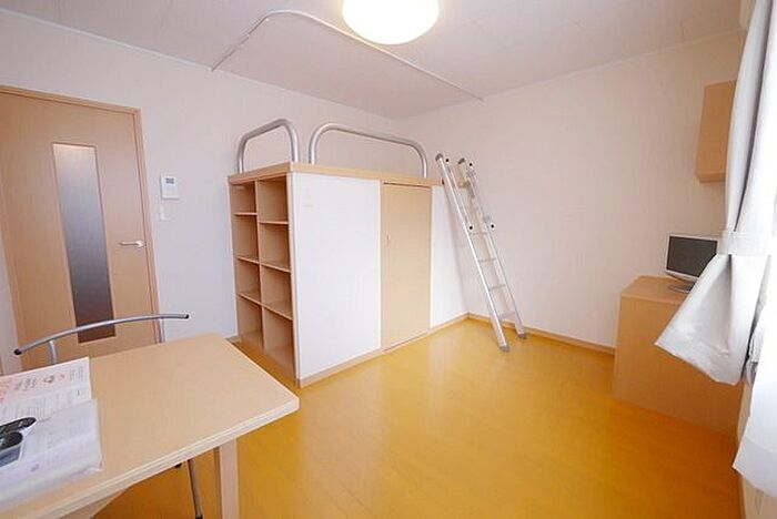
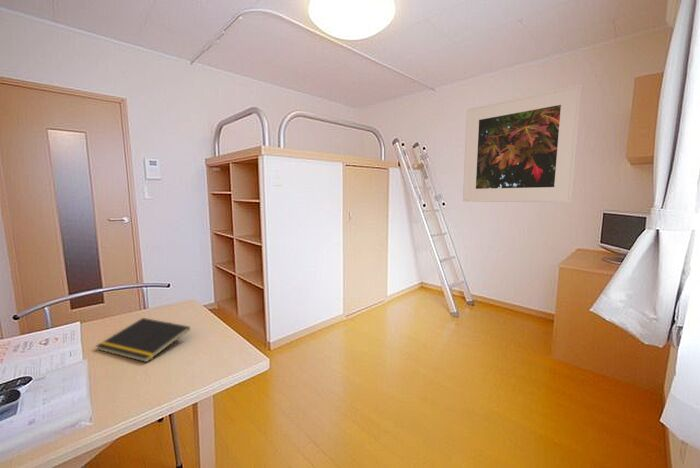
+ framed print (514, 151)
+ notepad (144, 337)
